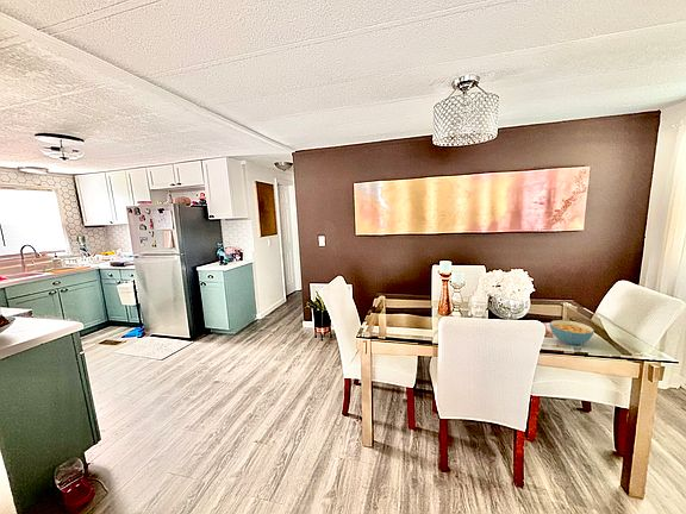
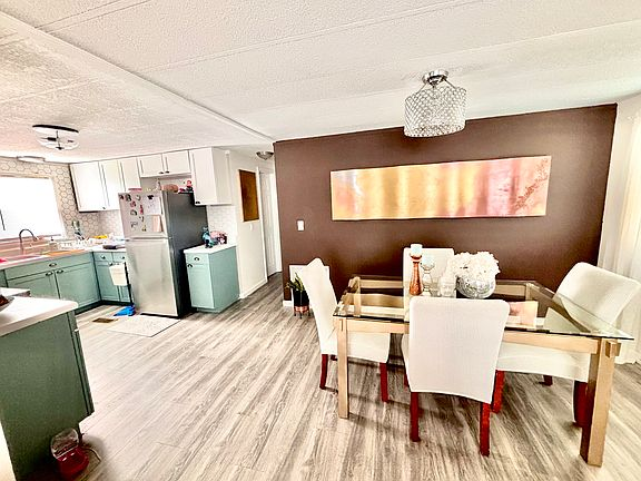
- cereal bowl (570, 334)
